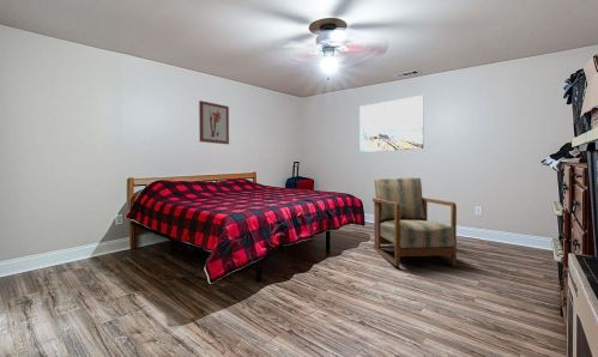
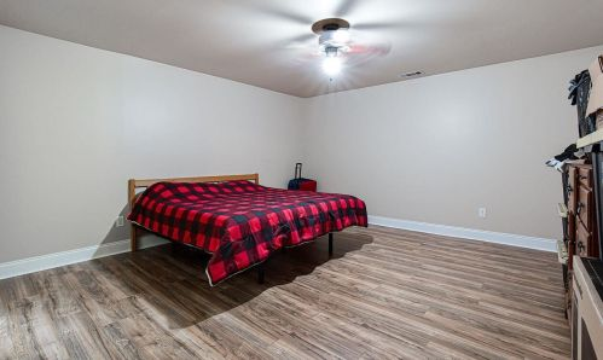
- armchair (410, 217)
- wall art (388, 126)
- wall art (215, 123)
